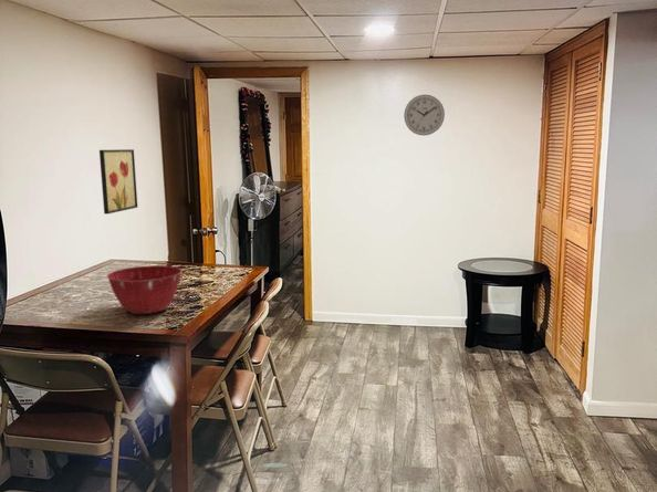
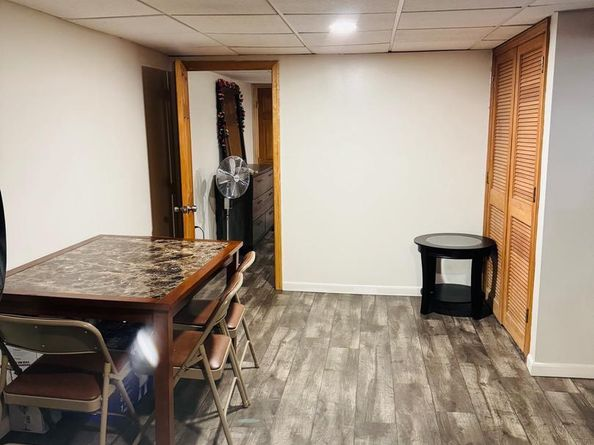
- wall clock (424, 115)
- mixing bowl (146, 291)
- wall art (118, 180)
